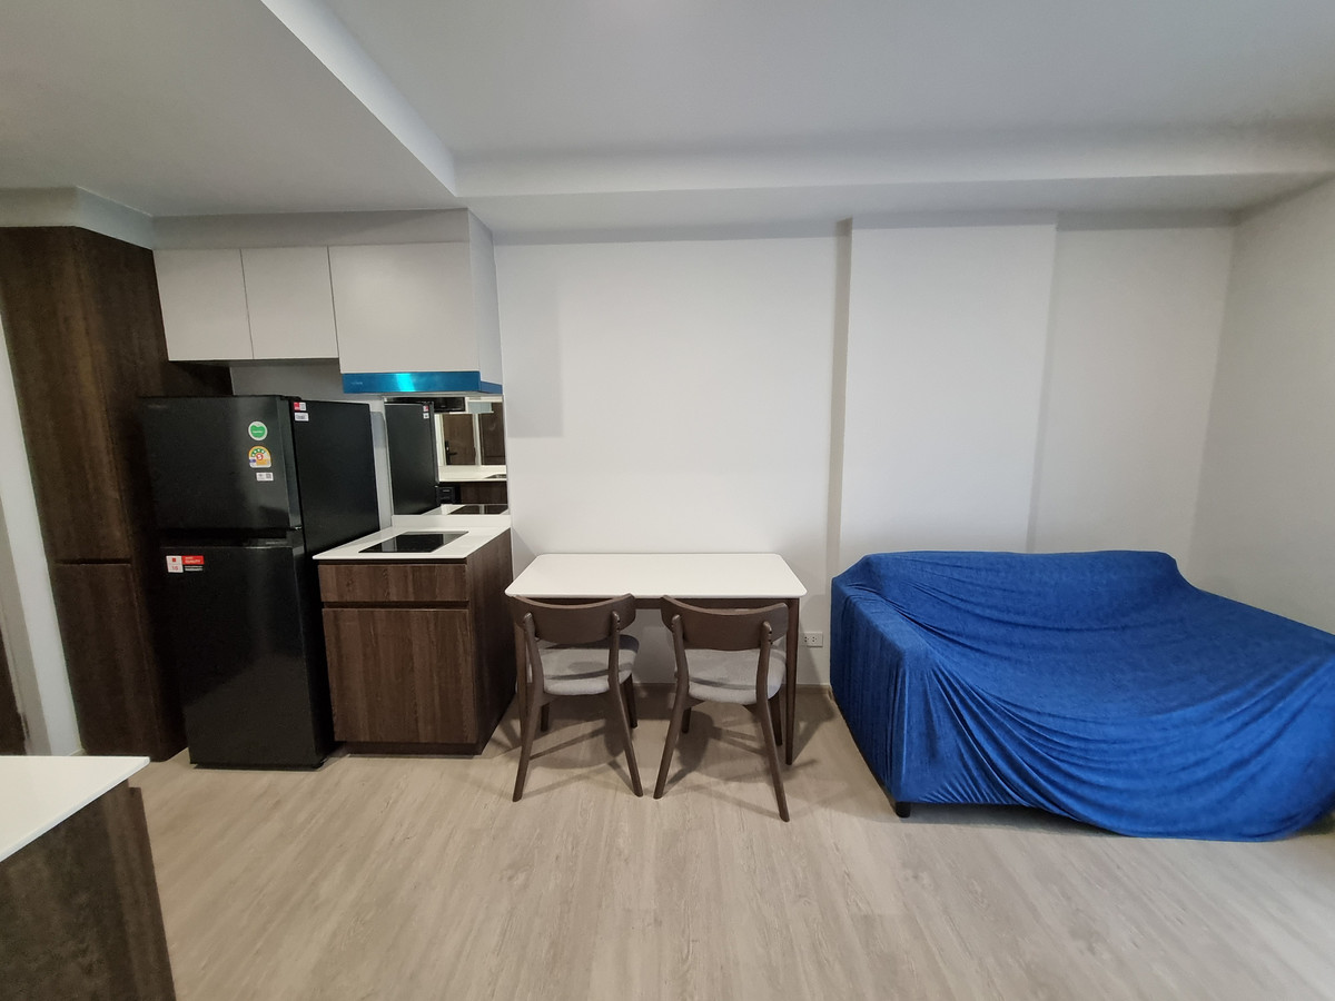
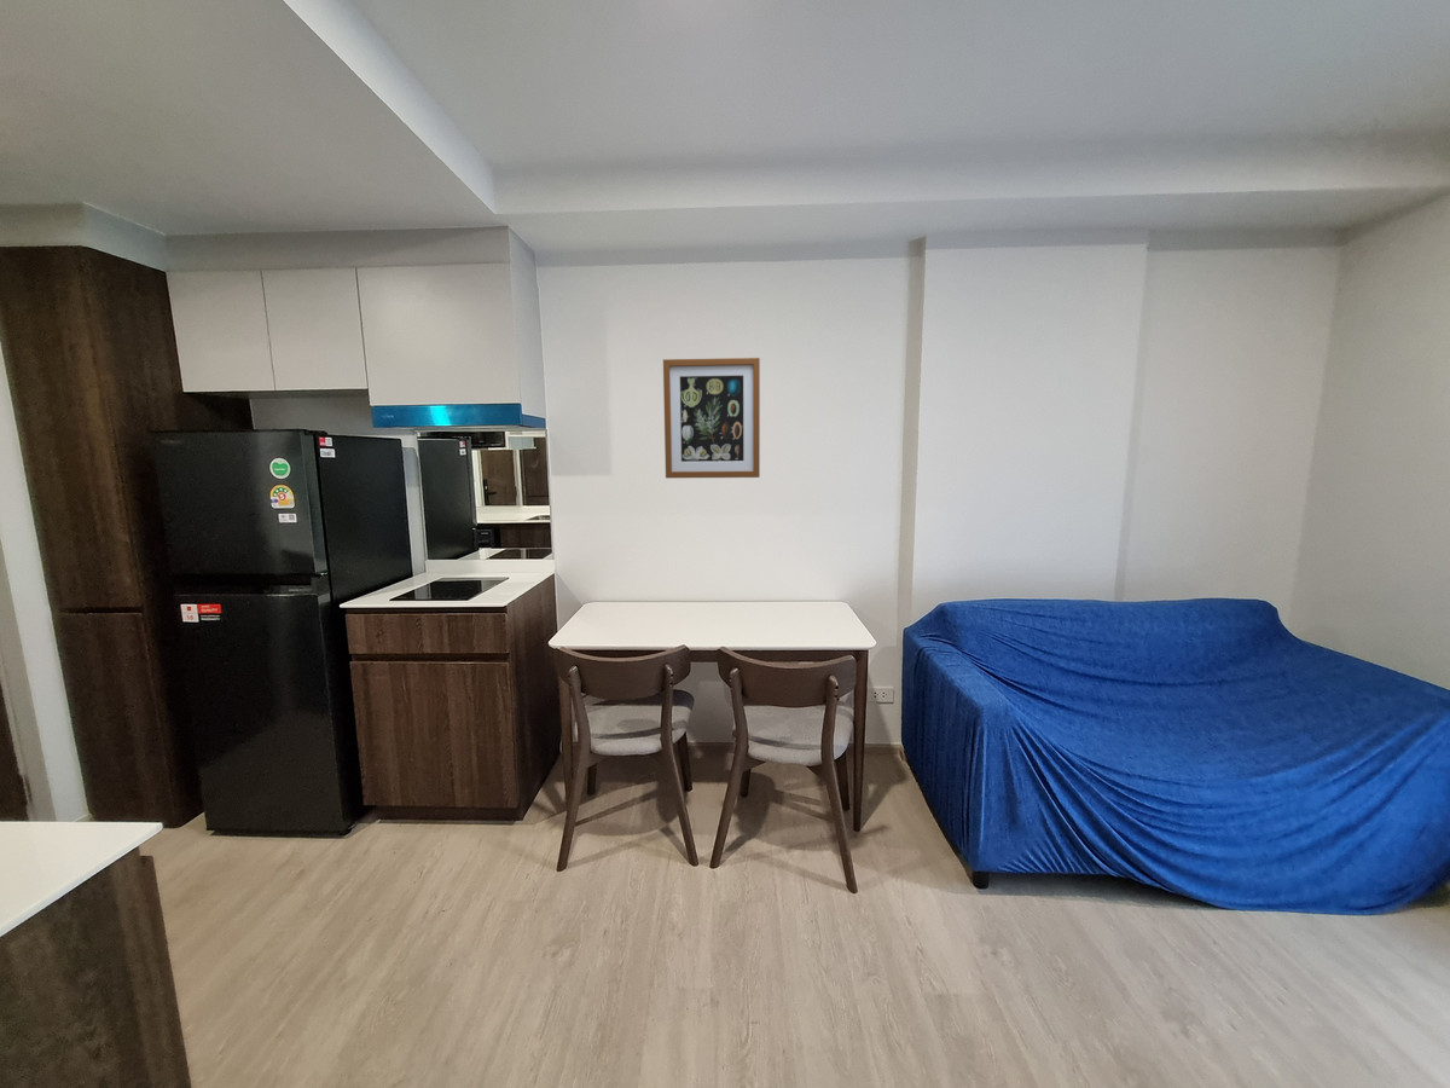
+ wall art (712, 418)
